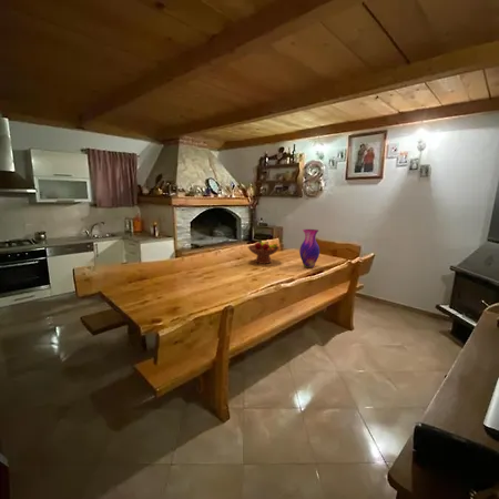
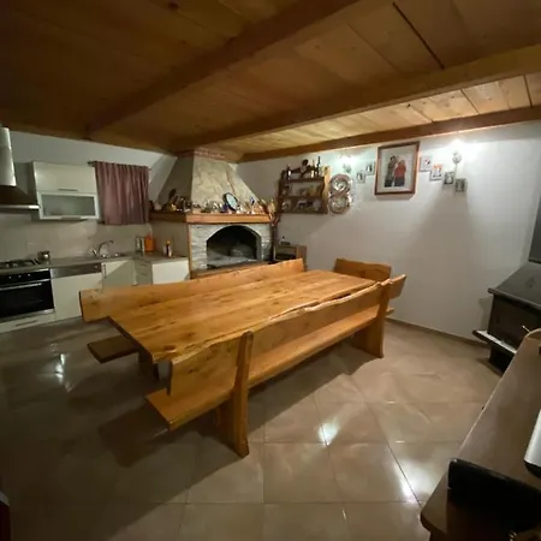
- fruit bowl (263, 252)
- vase (309, 248)
